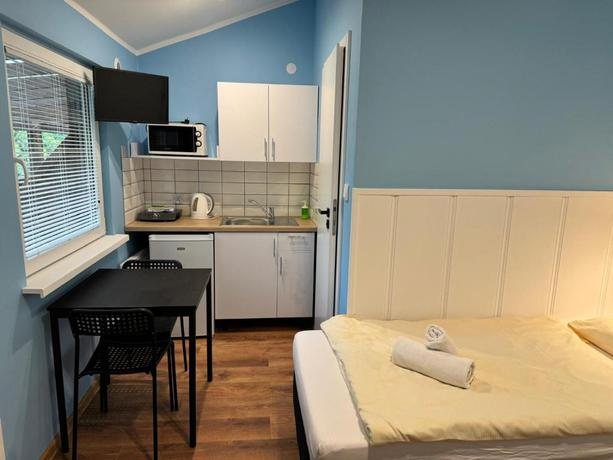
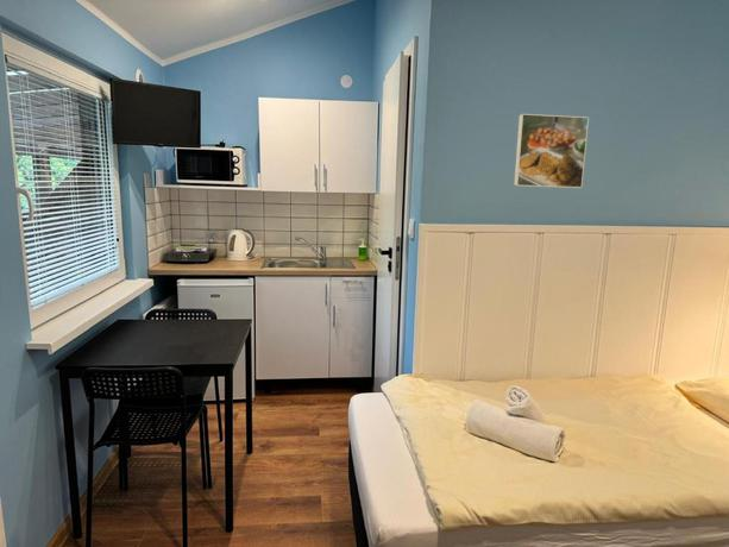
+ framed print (551, 151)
